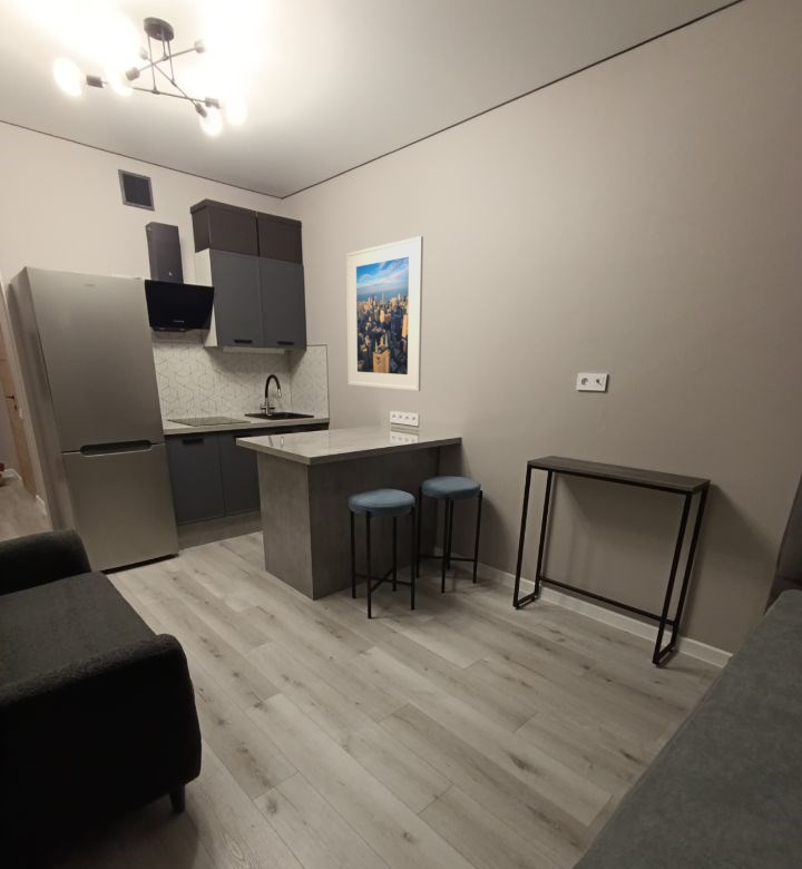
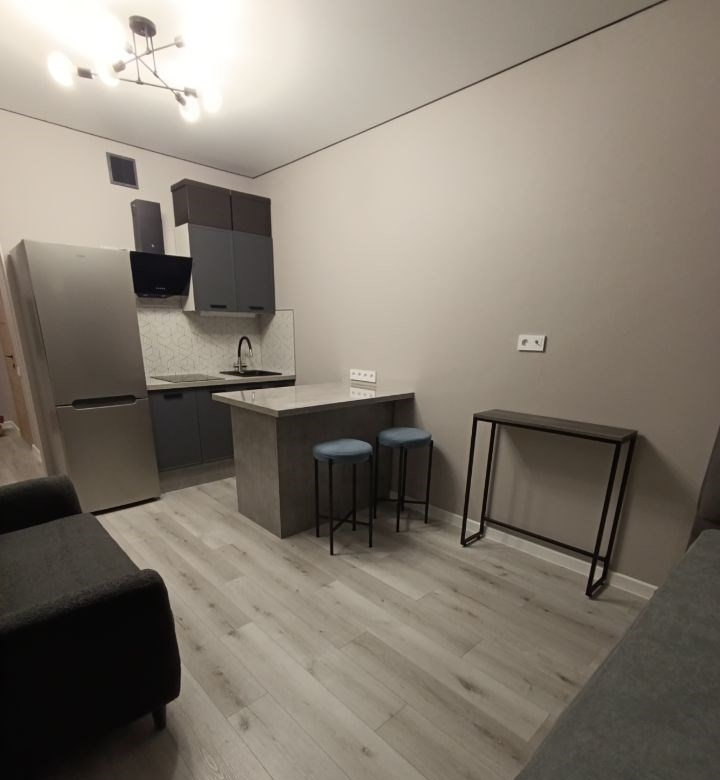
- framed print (381, 319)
